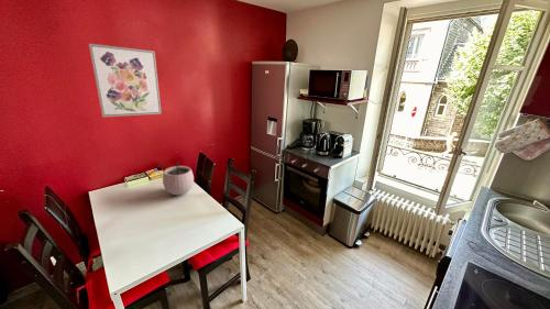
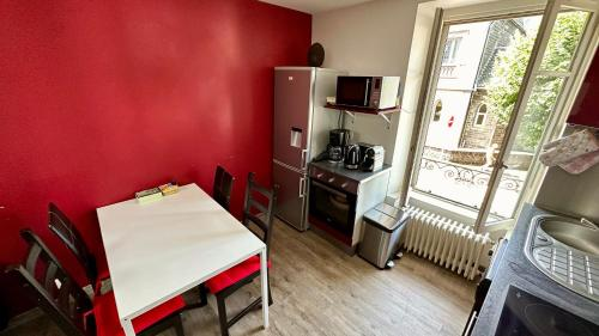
- wall art (129, 82)
- plant pot (178, 176)
